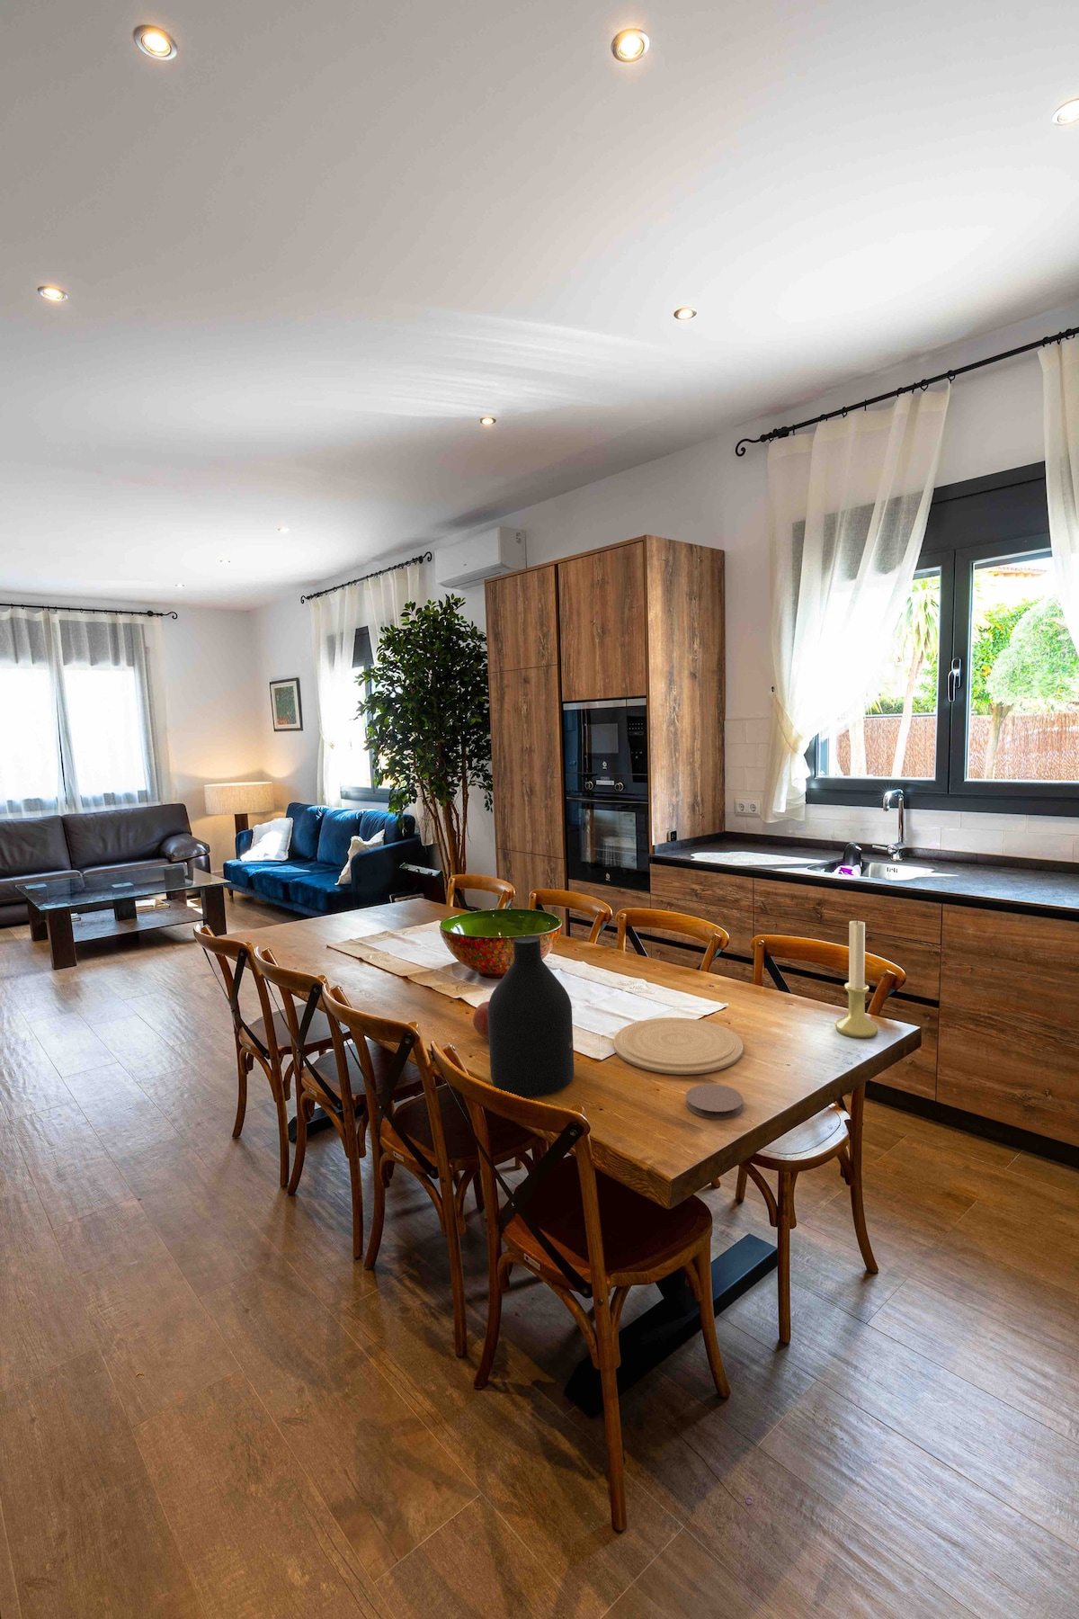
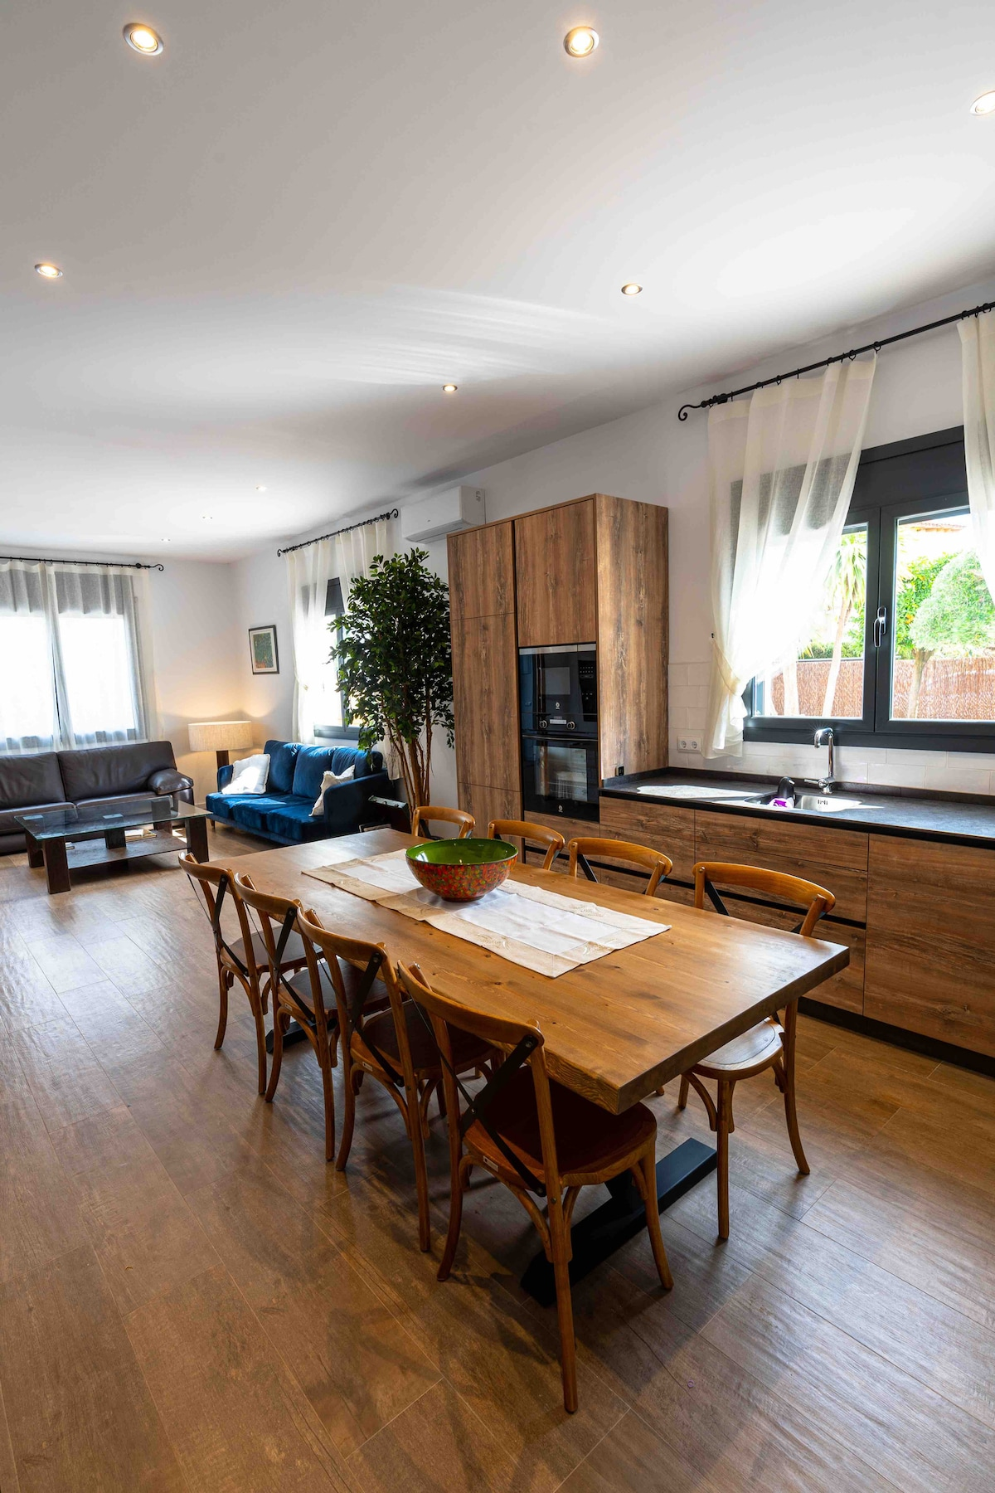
- fruit (488, 1017)
- candle holder (856, 975)
- plate (677, 1042)
- coaster (714, 1101)
- bottle (530, 1009)
